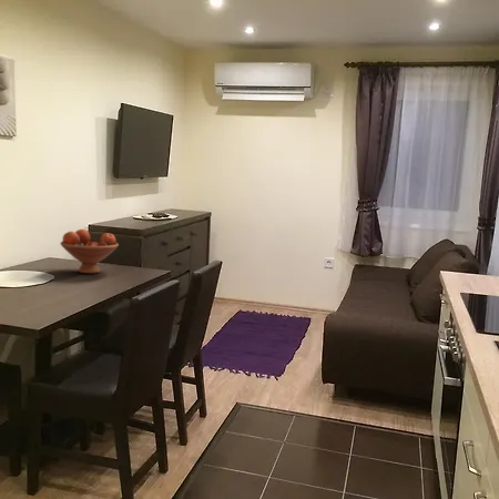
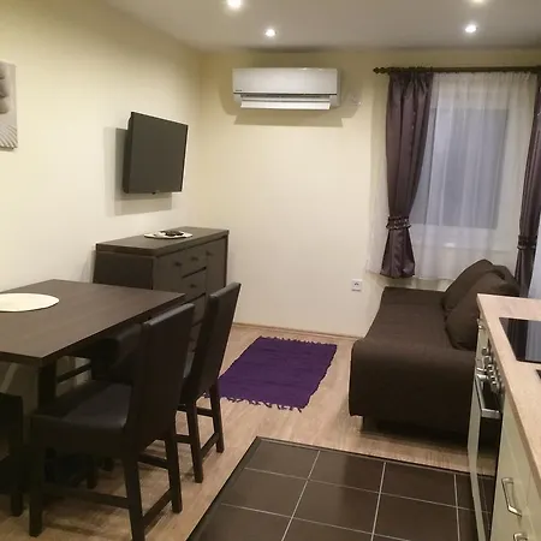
- fruit bowl (89, 252)
